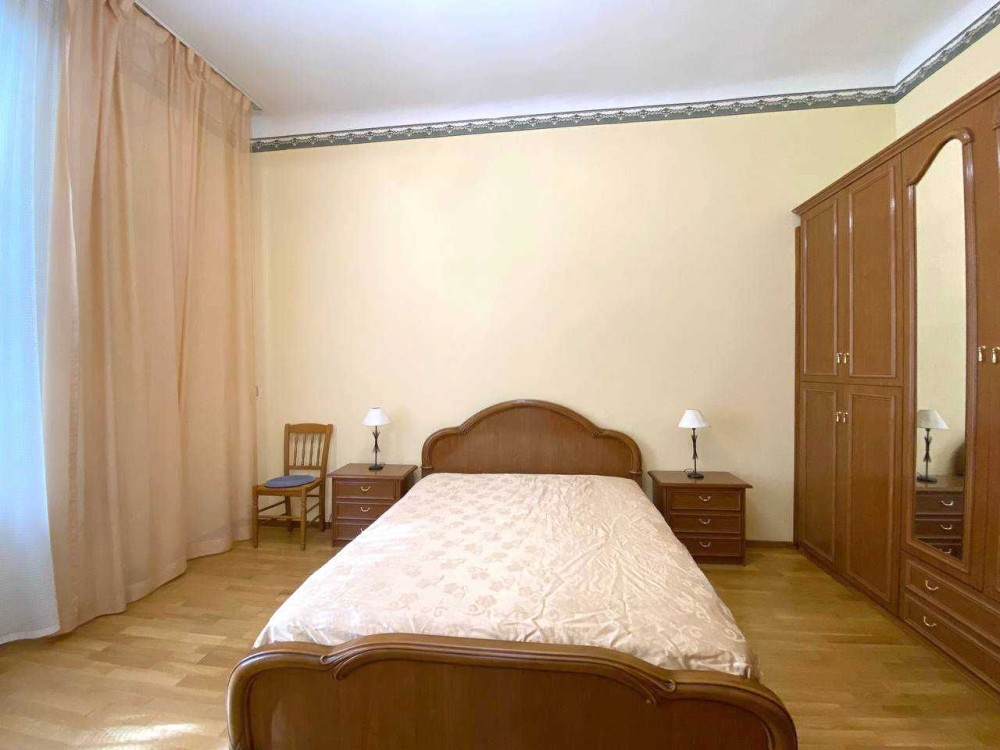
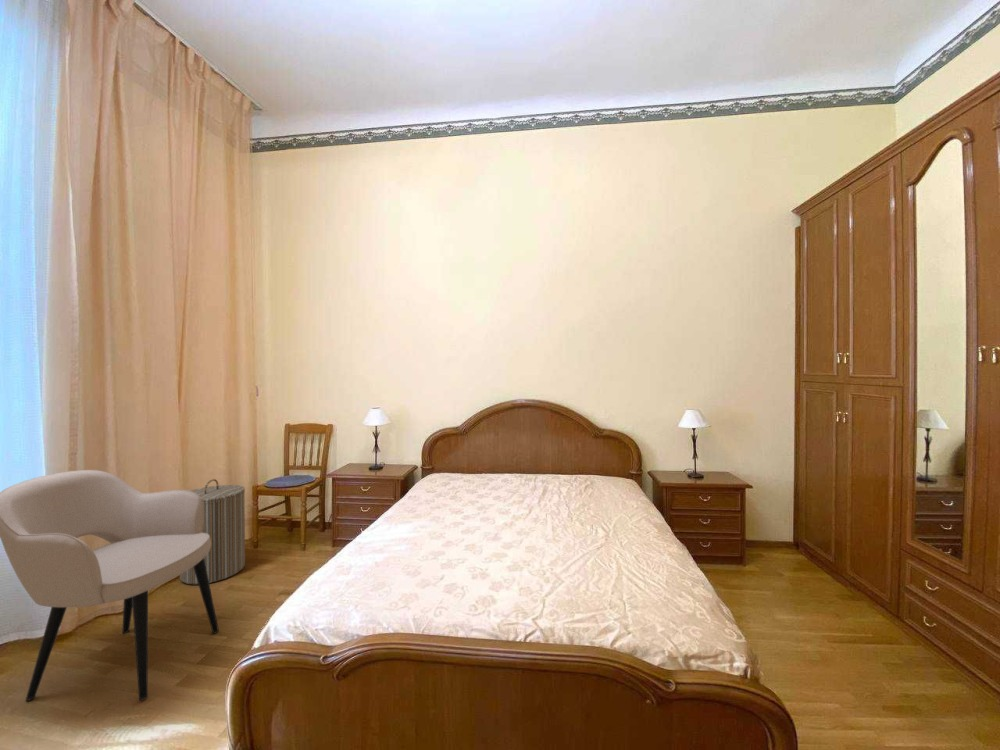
+ laundry hamper (213, 525)
+ armchair (115, 568)
